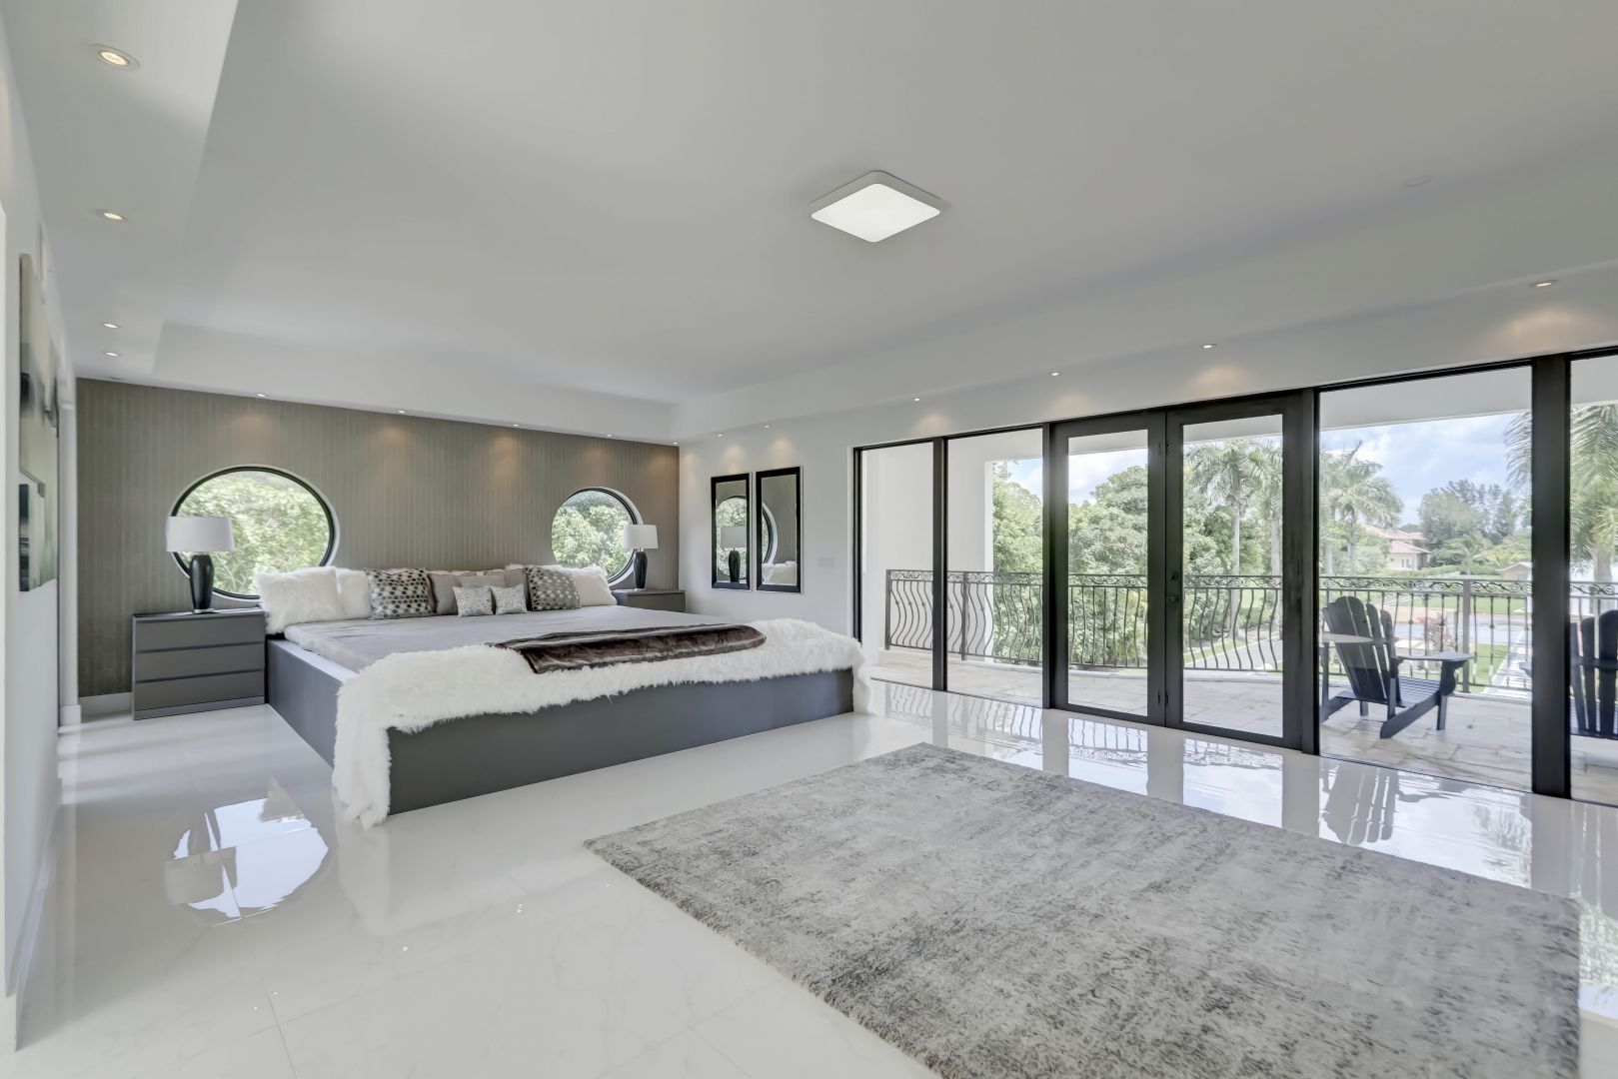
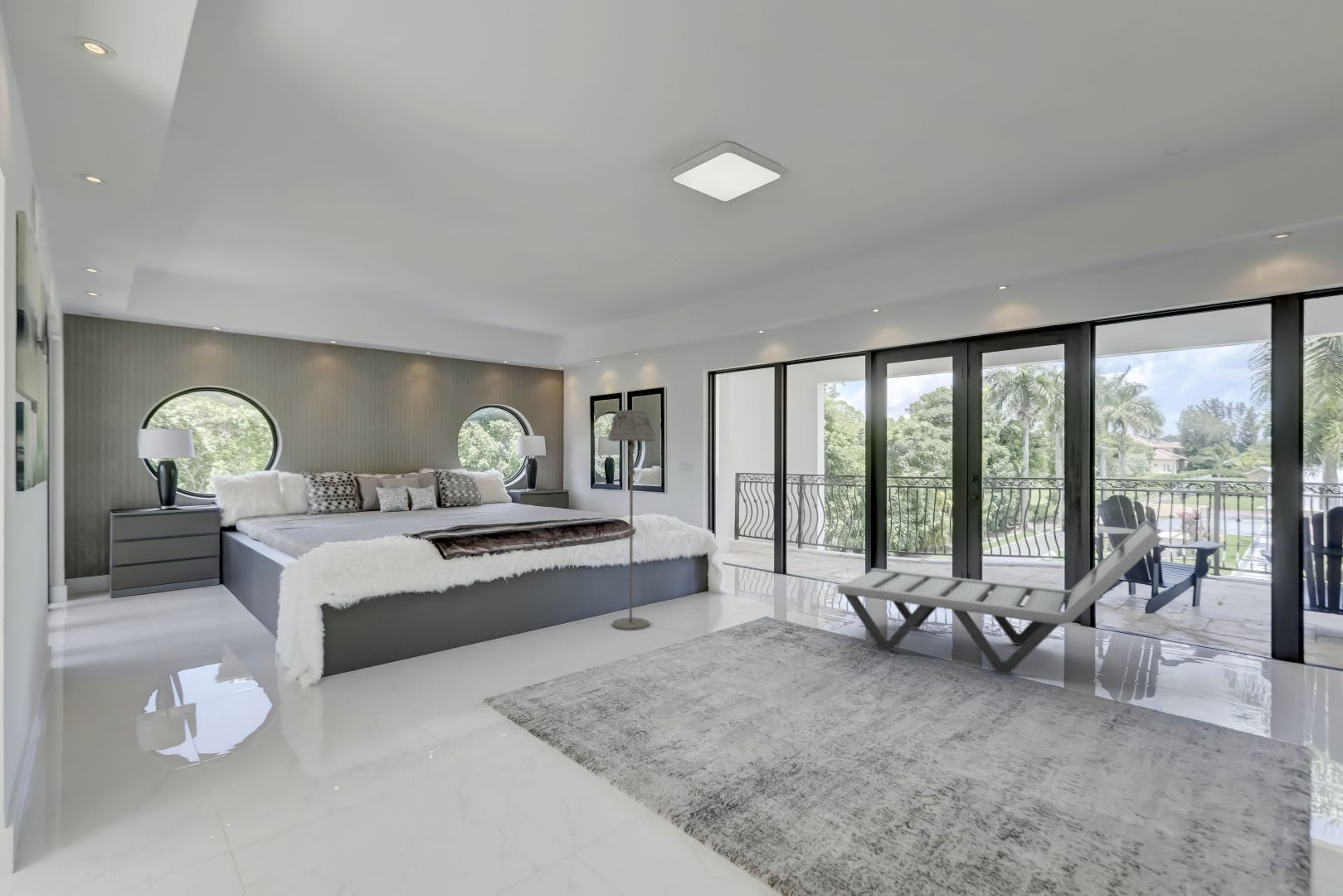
+ lounge chair (988, 584)
+ floor lamp (631, 517)
